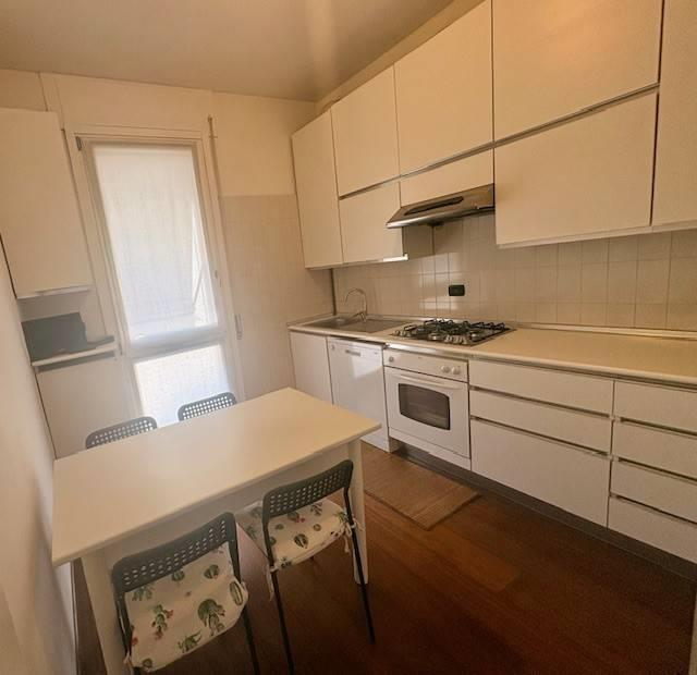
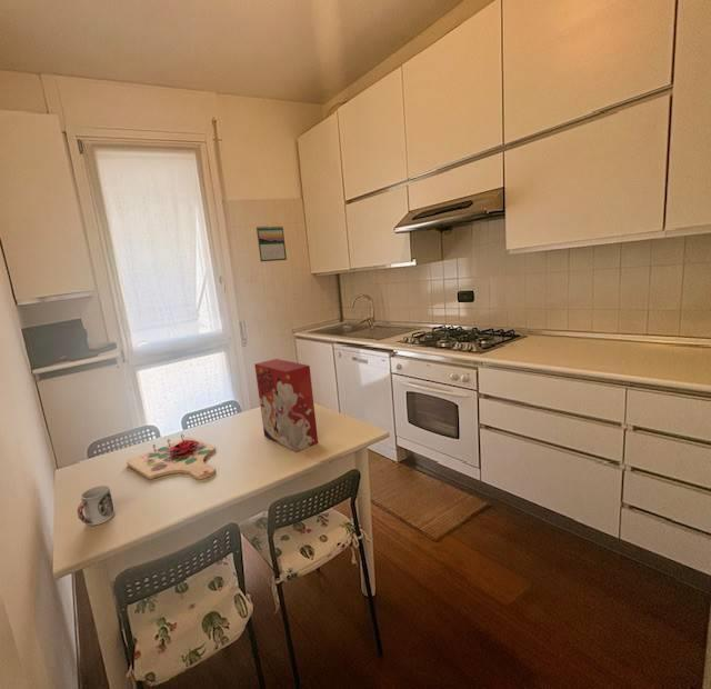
+ cutting board (181, 457)
+ calendar (271, 242)
+ cereal box (286, 402)
+ cup (93, 508)
